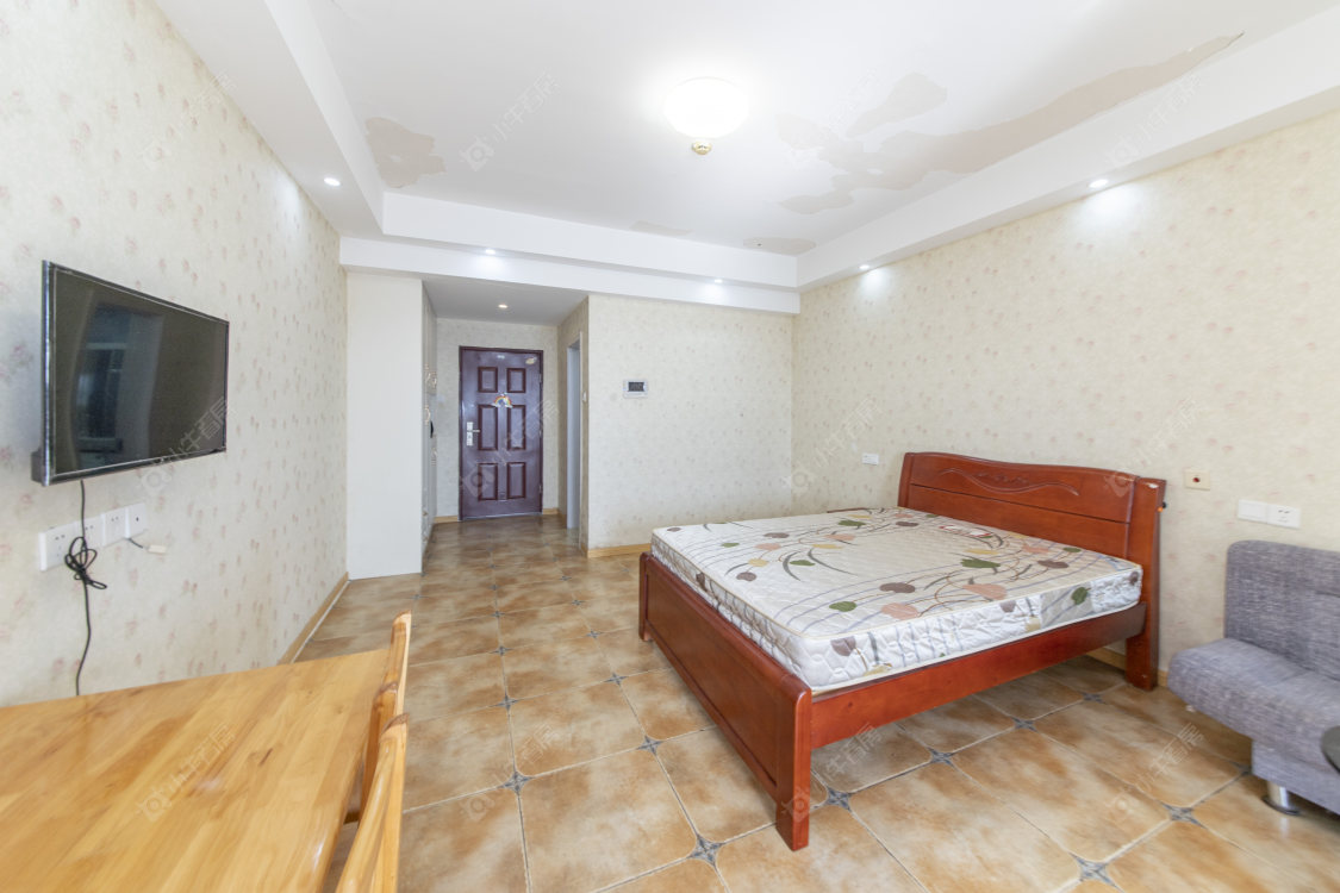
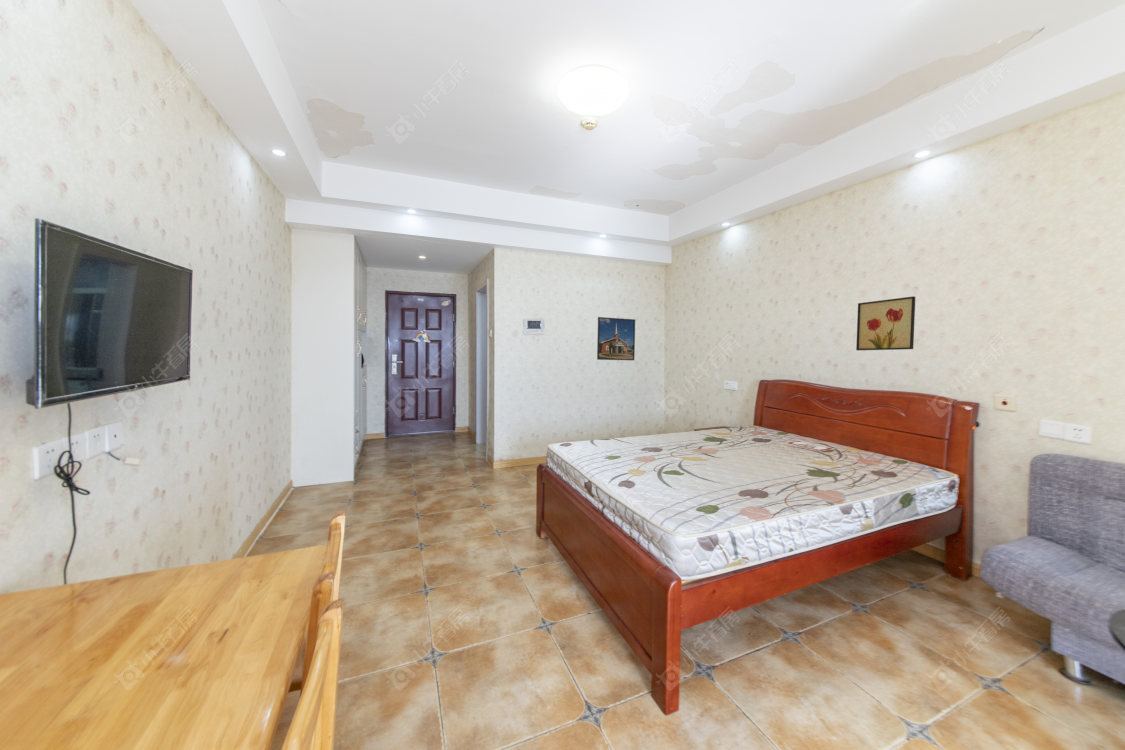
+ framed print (616, 339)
+ wall art (884, 325)
